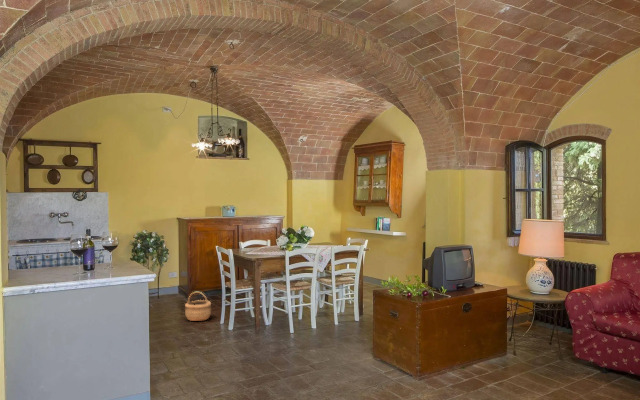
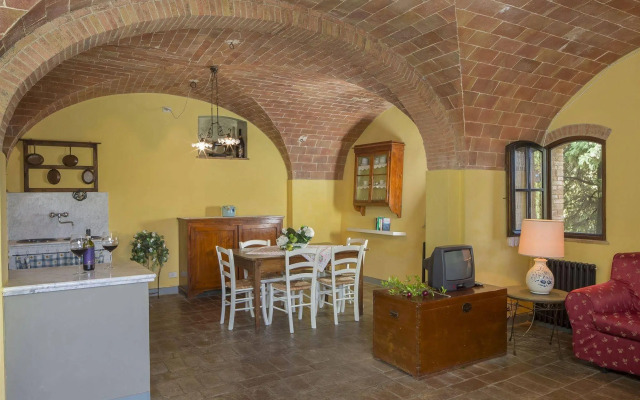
- wicker basket (198, 305)
